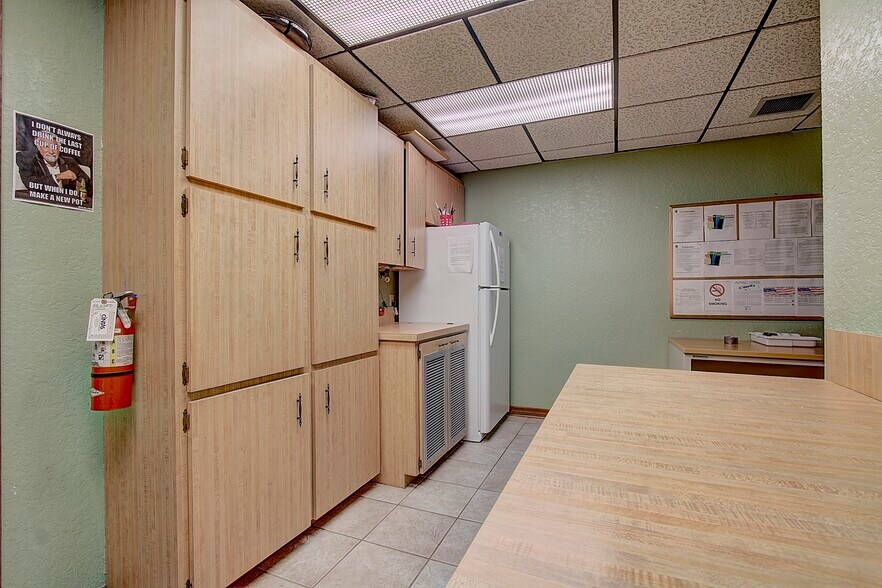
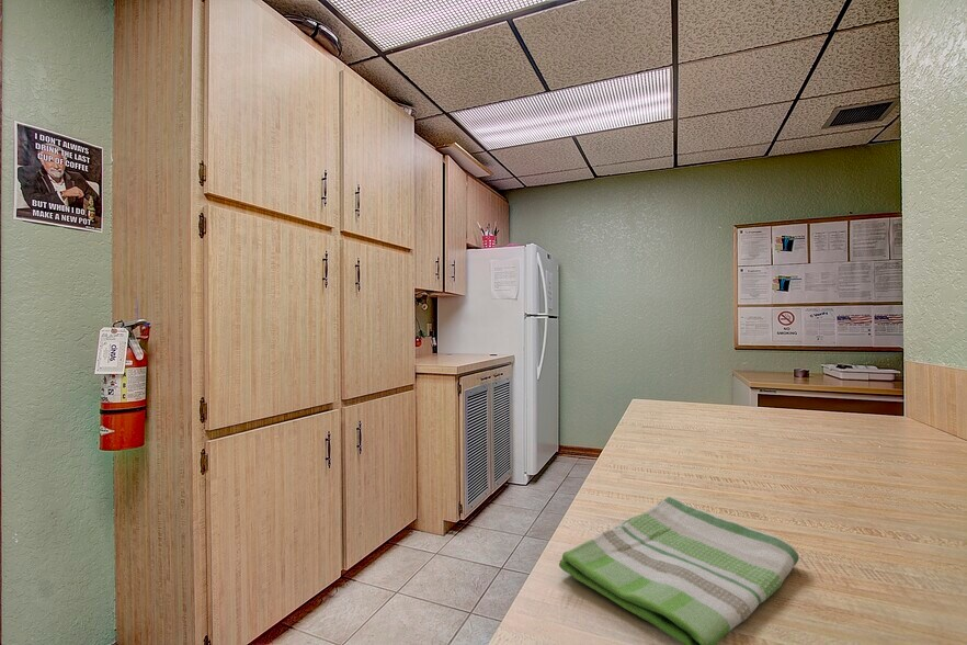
+ dish towel (680, 554)
